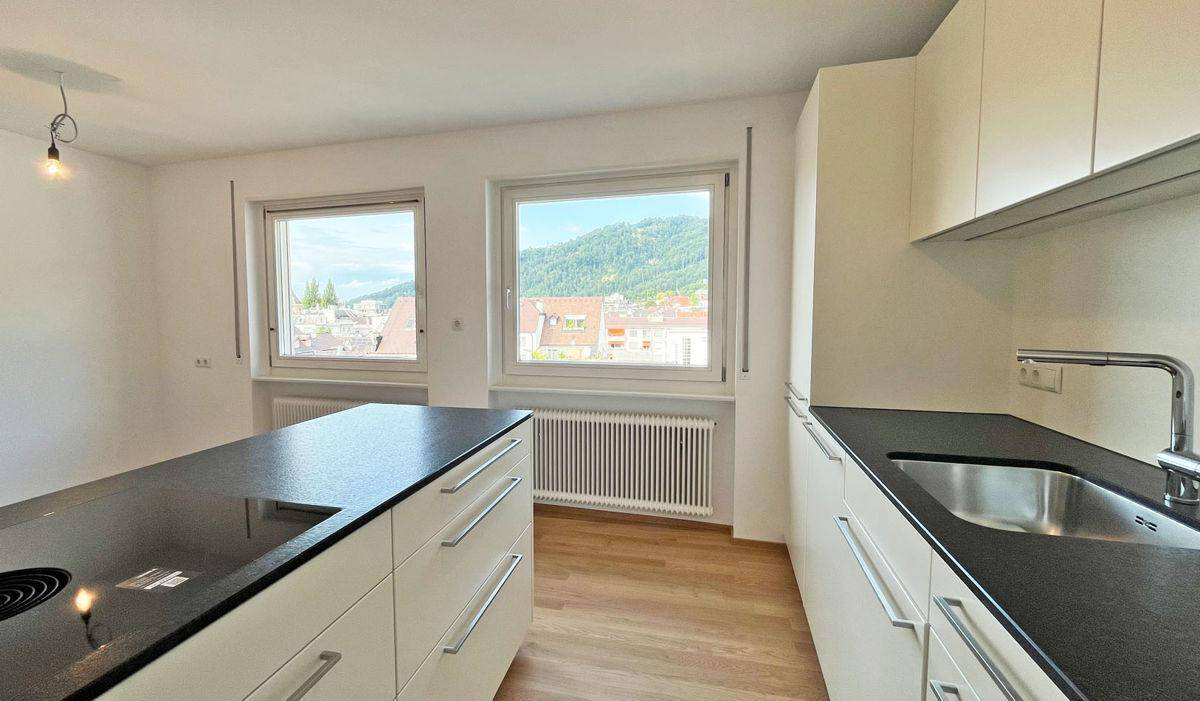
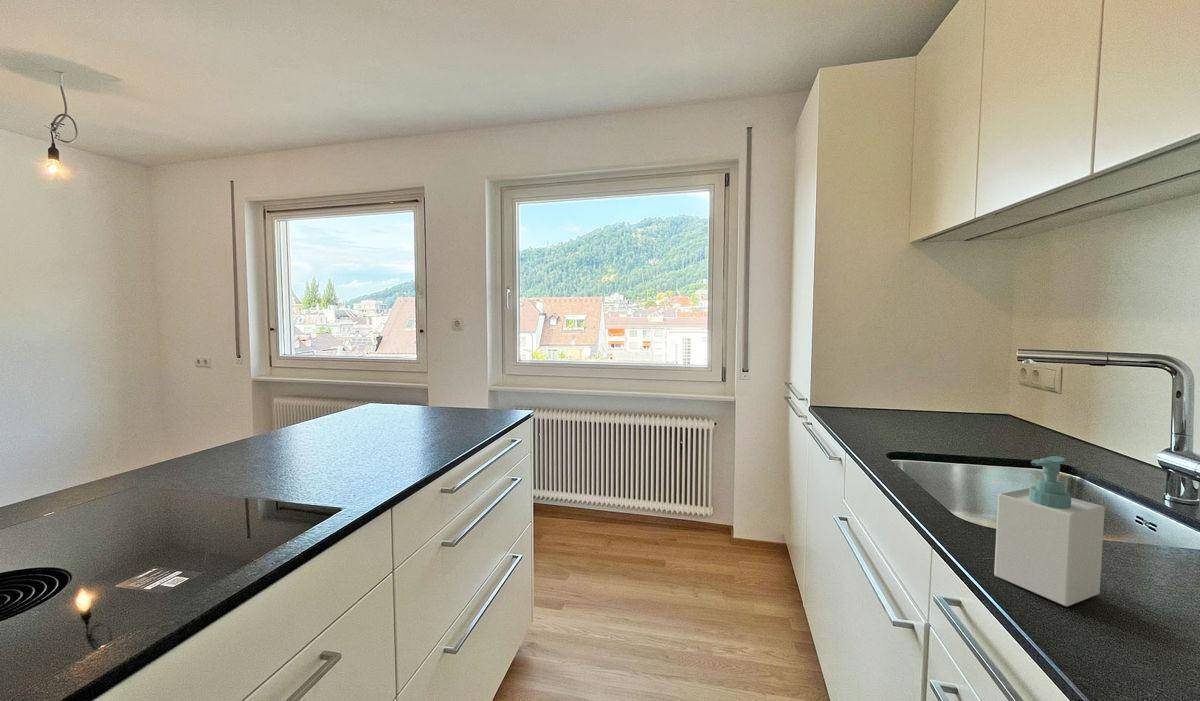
+ soap bottle (1048, 521)
